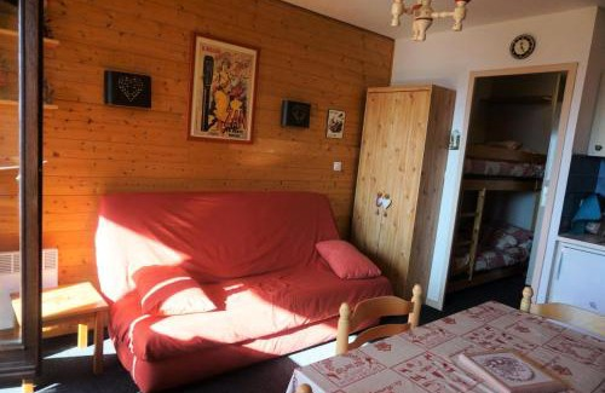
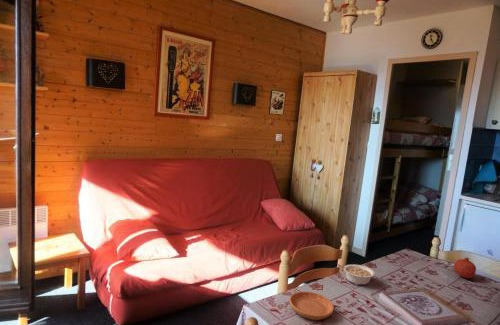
+ saucer (311, 306)
+ legume (357, 274)
+ fruit (465, 266)
